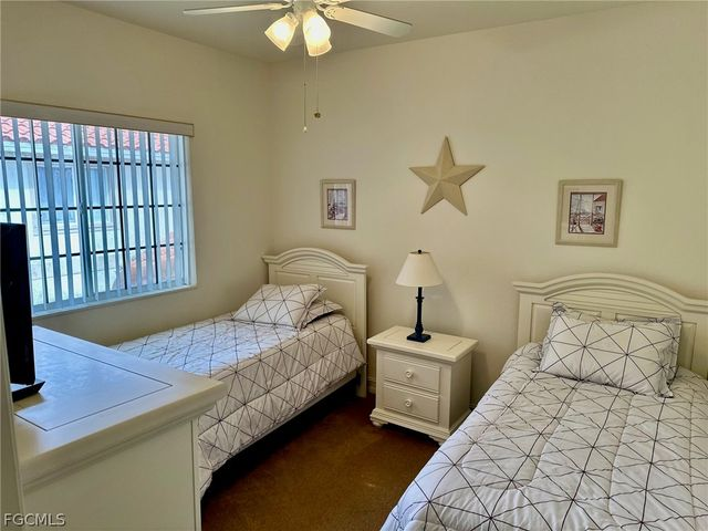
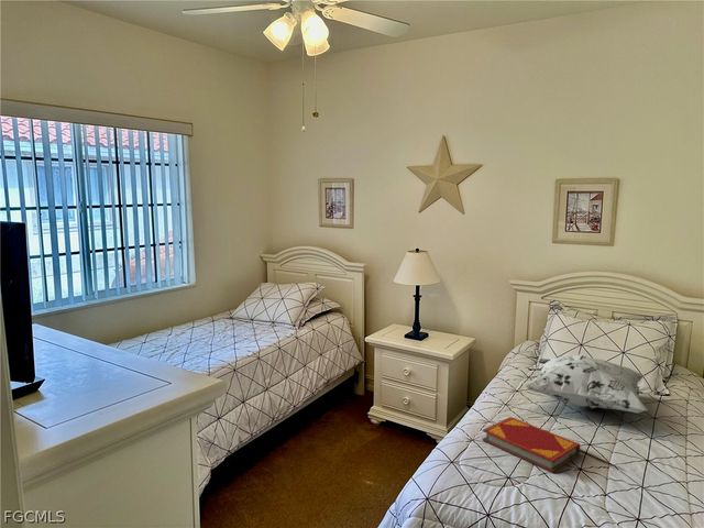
+ decorative pillow (585, 381)
+ hardback book (529, 441)
